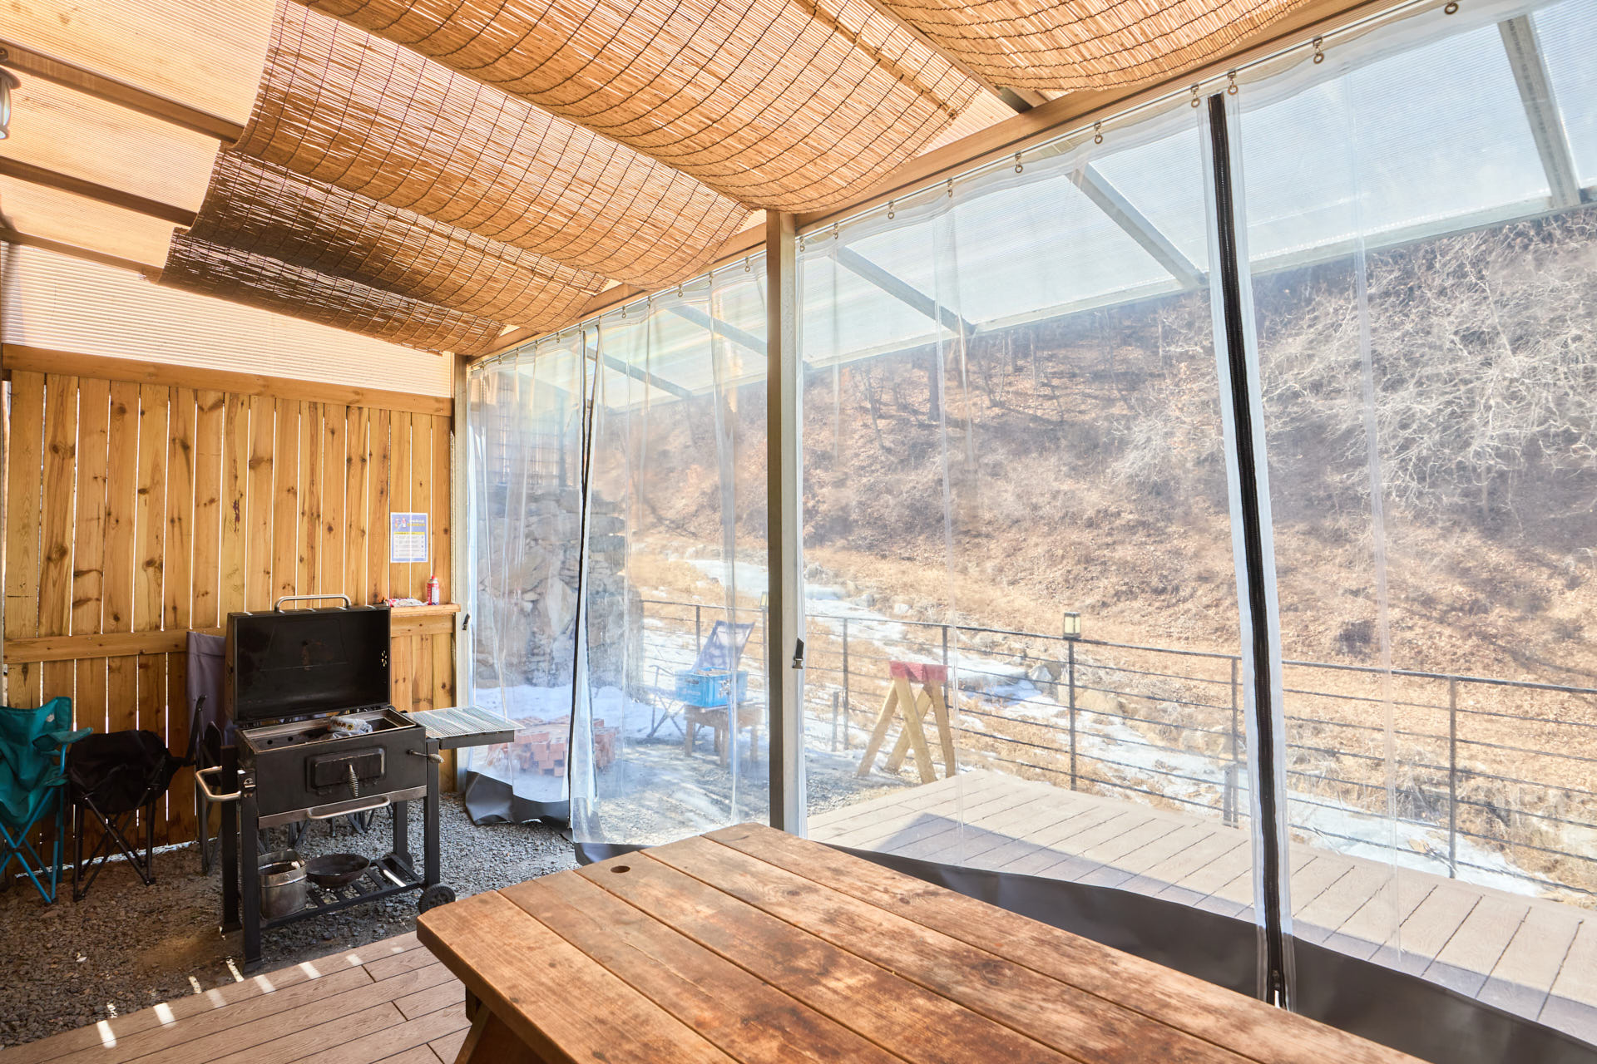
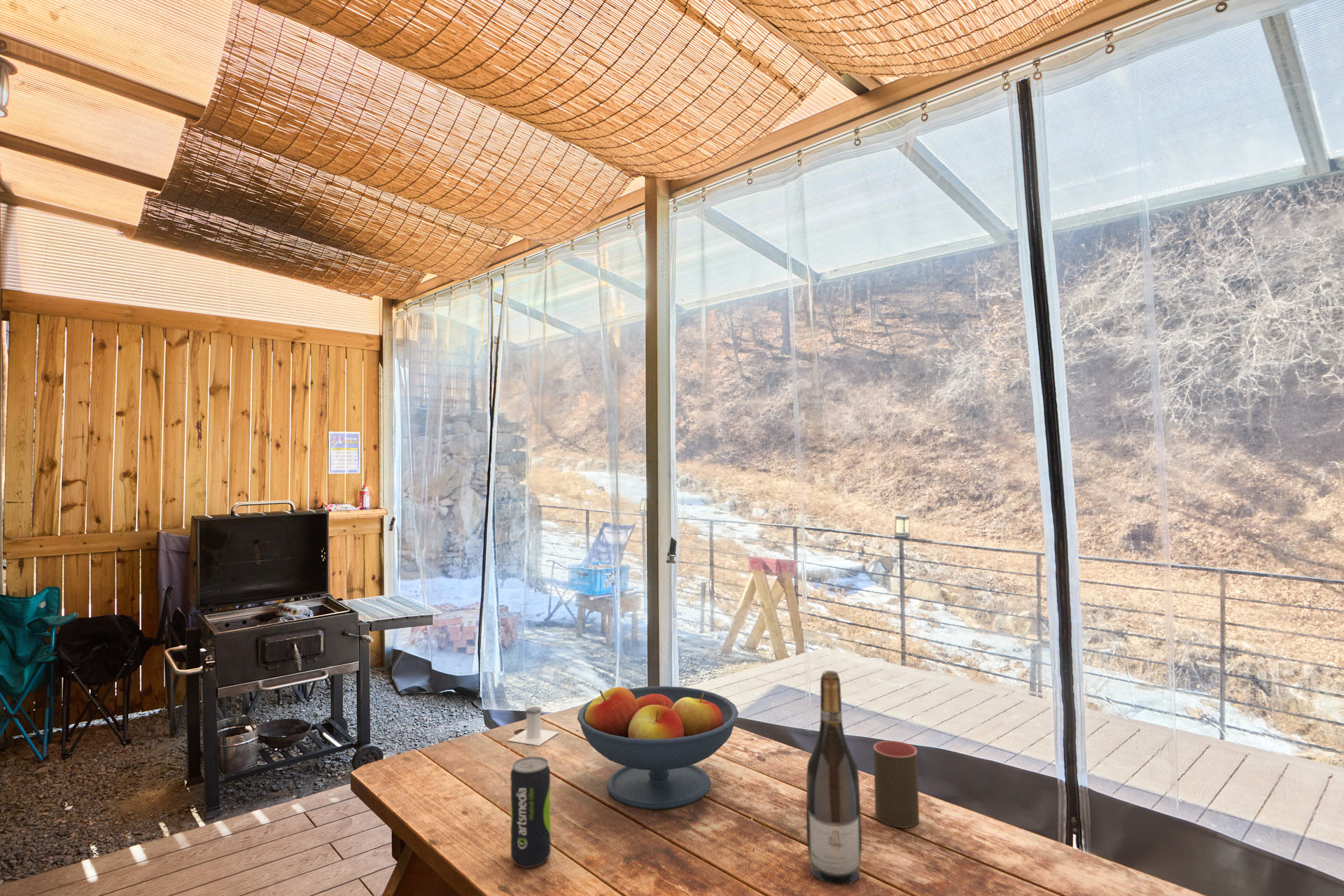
+ beverage can (531, 811)
+ wine bottle (832, 771)
+ fruit bowl (658, 734)
+ cup (896, 783)
+ salt shaker (533, 722)
